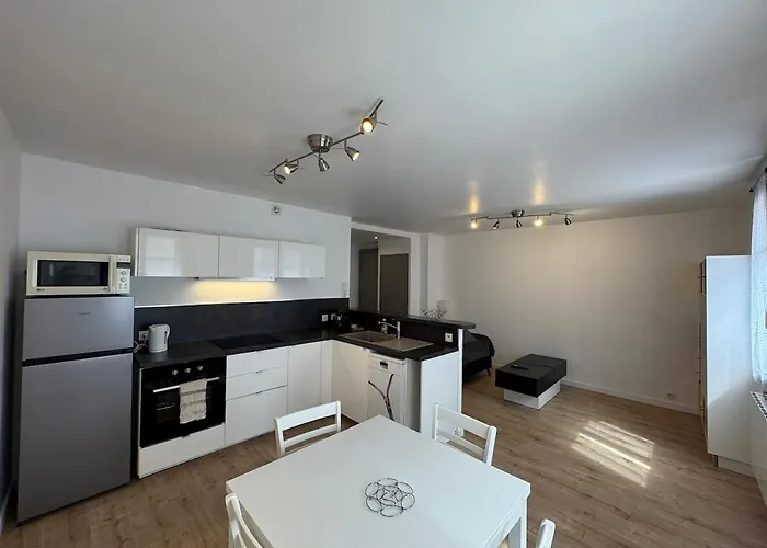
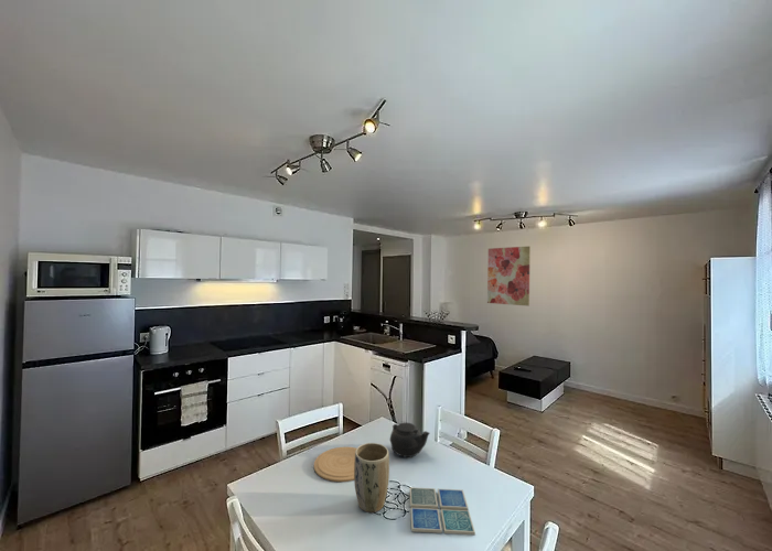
+ plant pot (371, 477)
+ plate (343, 462)
+ wall art (507, 276)
+ teapot (409, 440)
+ drink coaster (438, 509)
